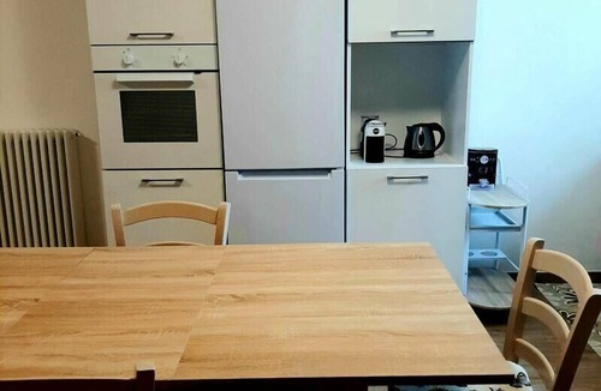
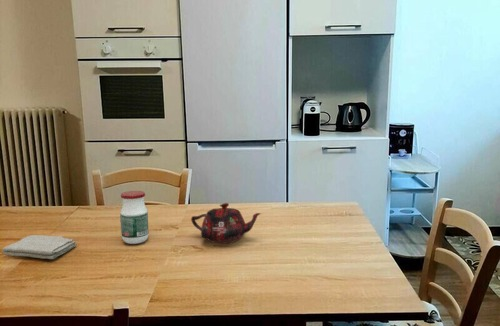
+ washcloth (40, 246)
+ jar (134, 217)
+ teapot (226, 220)
